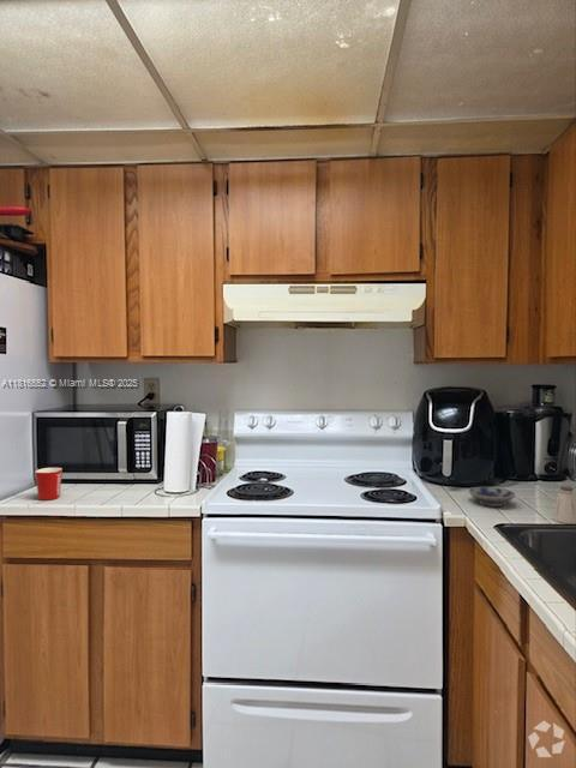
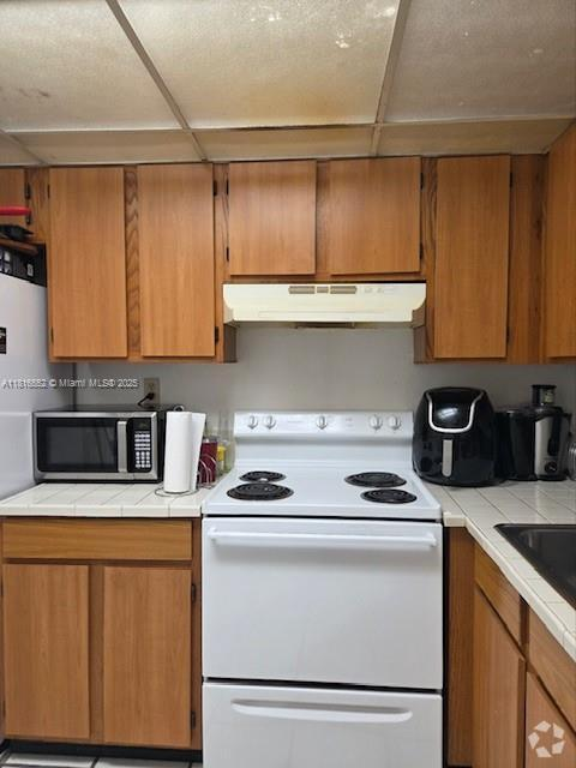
- mug (52, 482)
- bowl (491, 497)
- saltshaker (565, 503)
